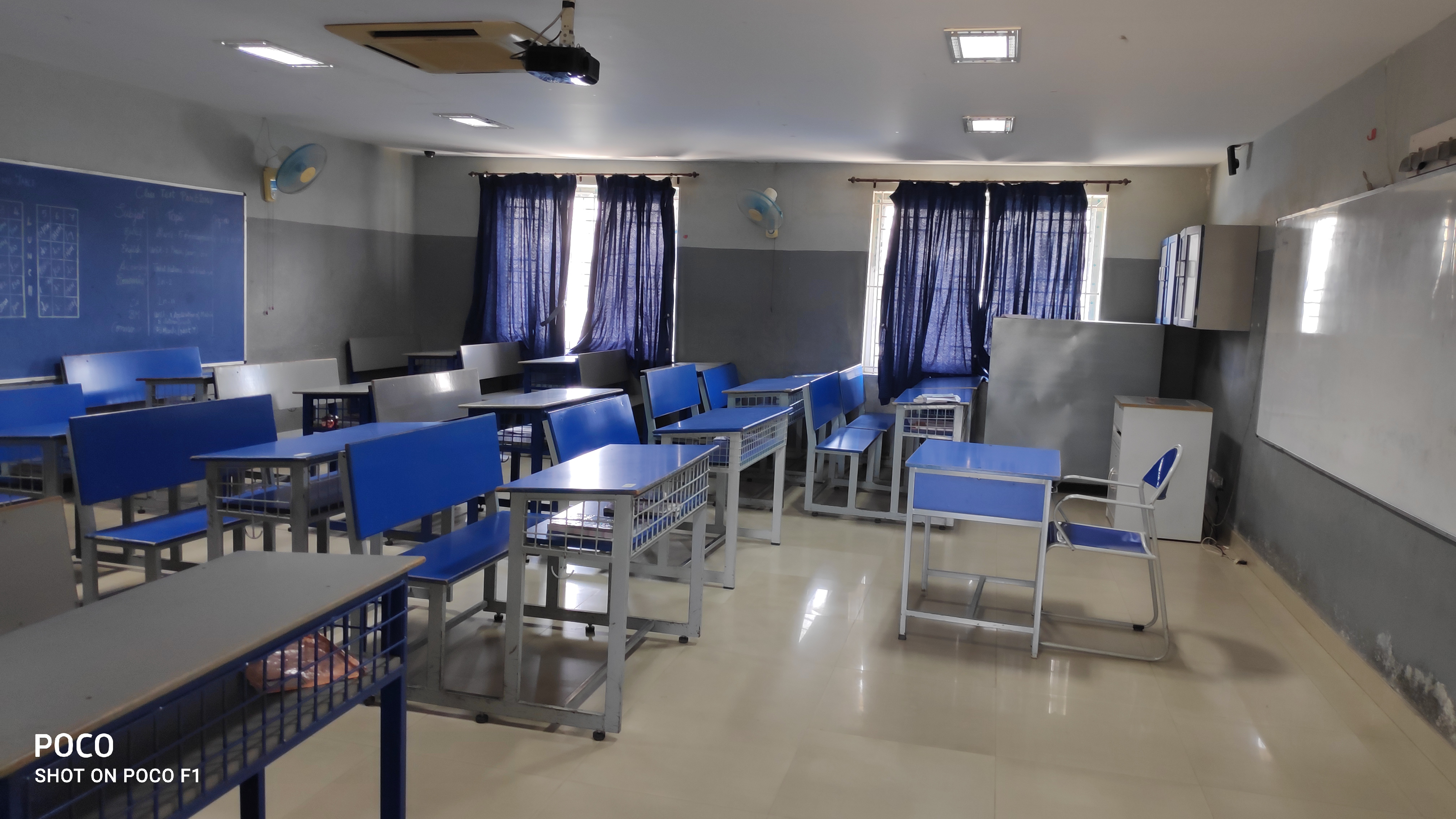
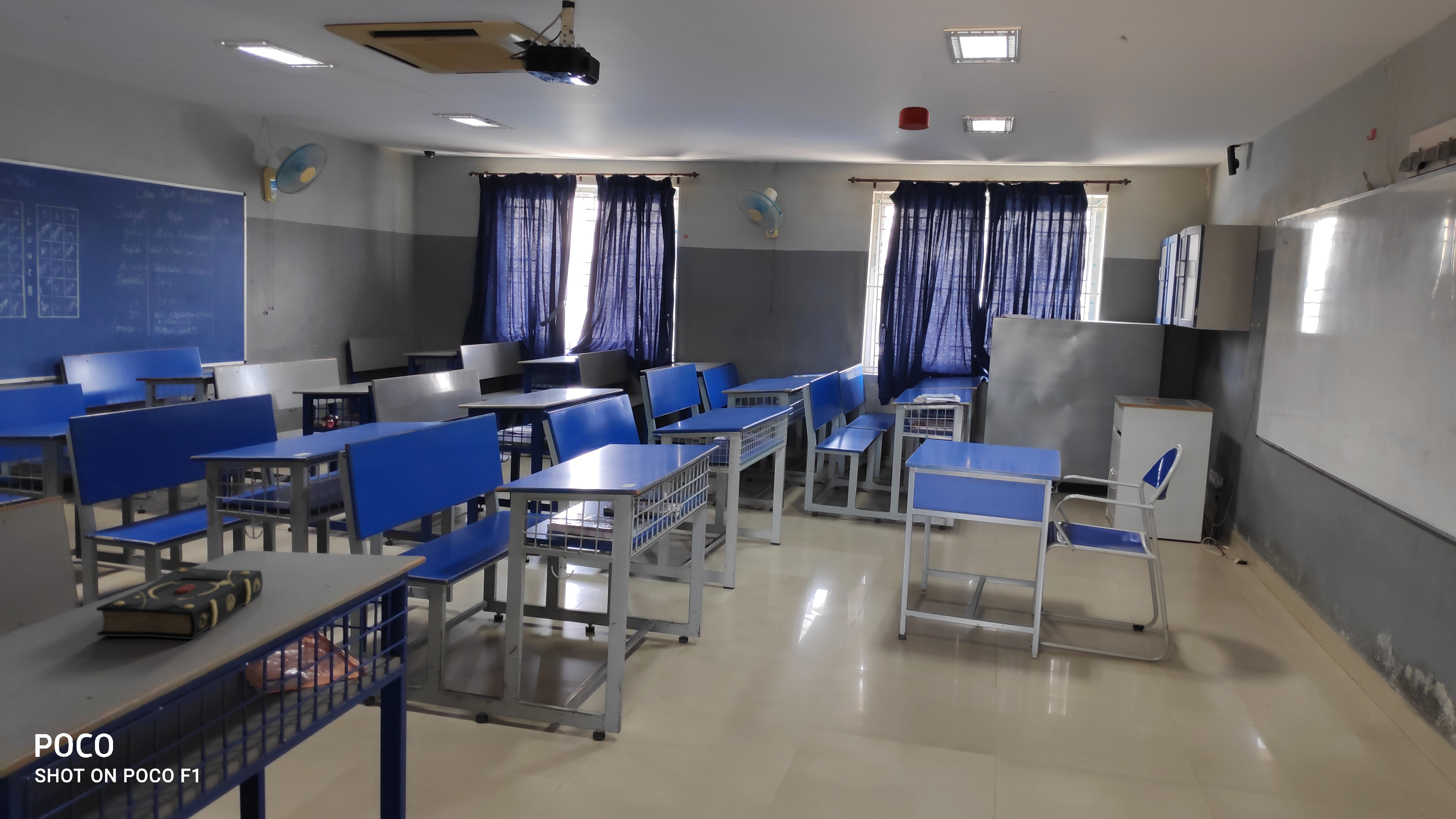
+ smoke detector (914, 118)
+ book (191, 597)
